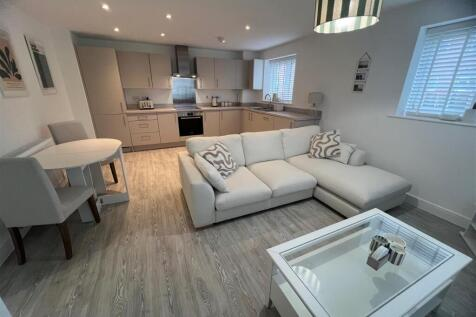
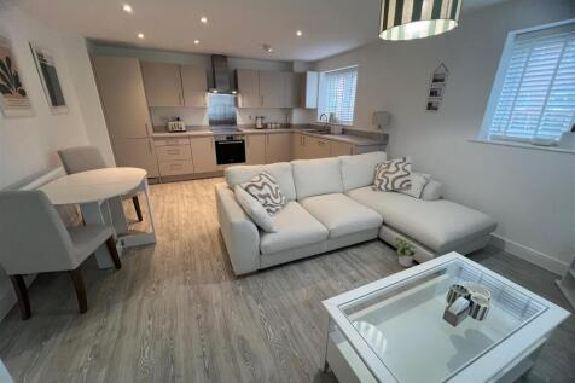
+ potted plant (402, 250)
